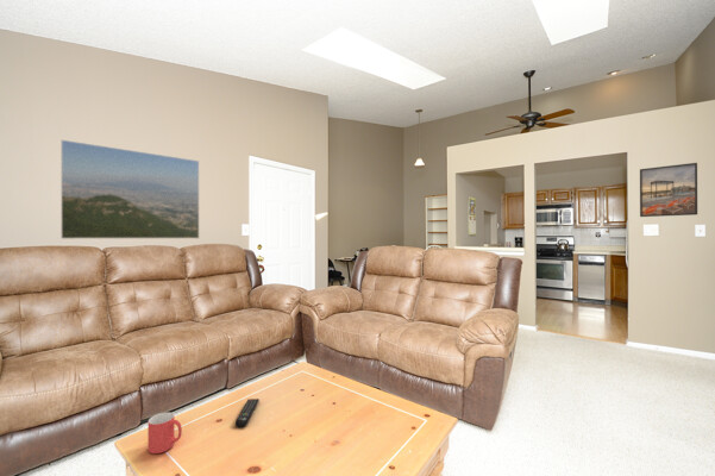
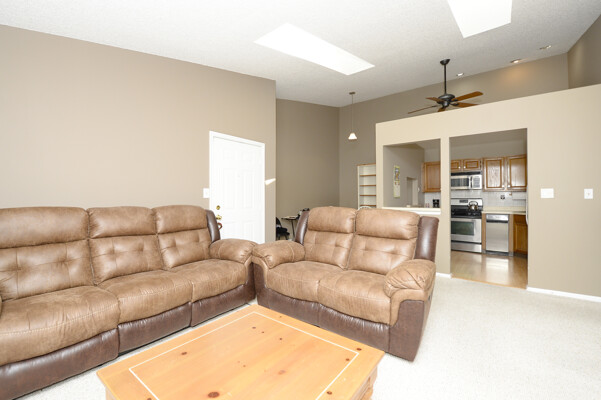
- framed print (138, 195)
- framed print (667, 190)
- mug (165, 432)
- remote control (247, 411)
